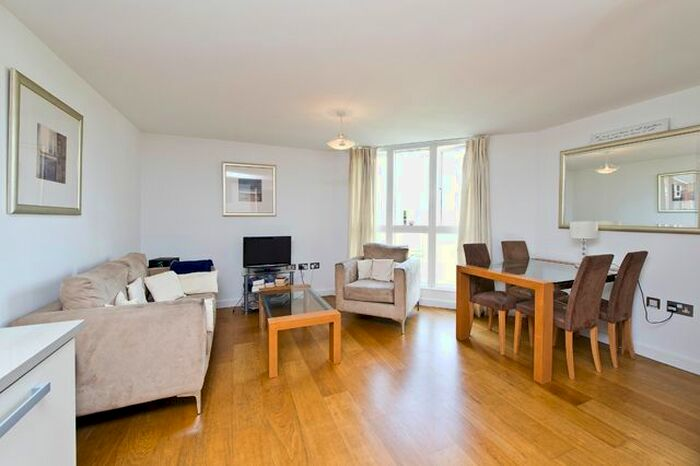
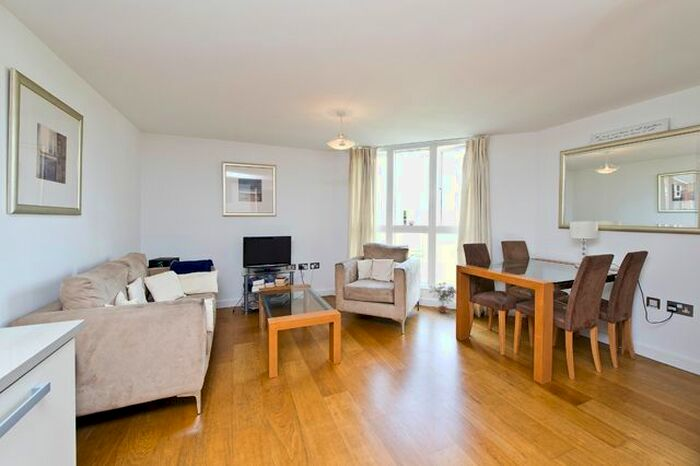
+ potted plant (442, 297)
